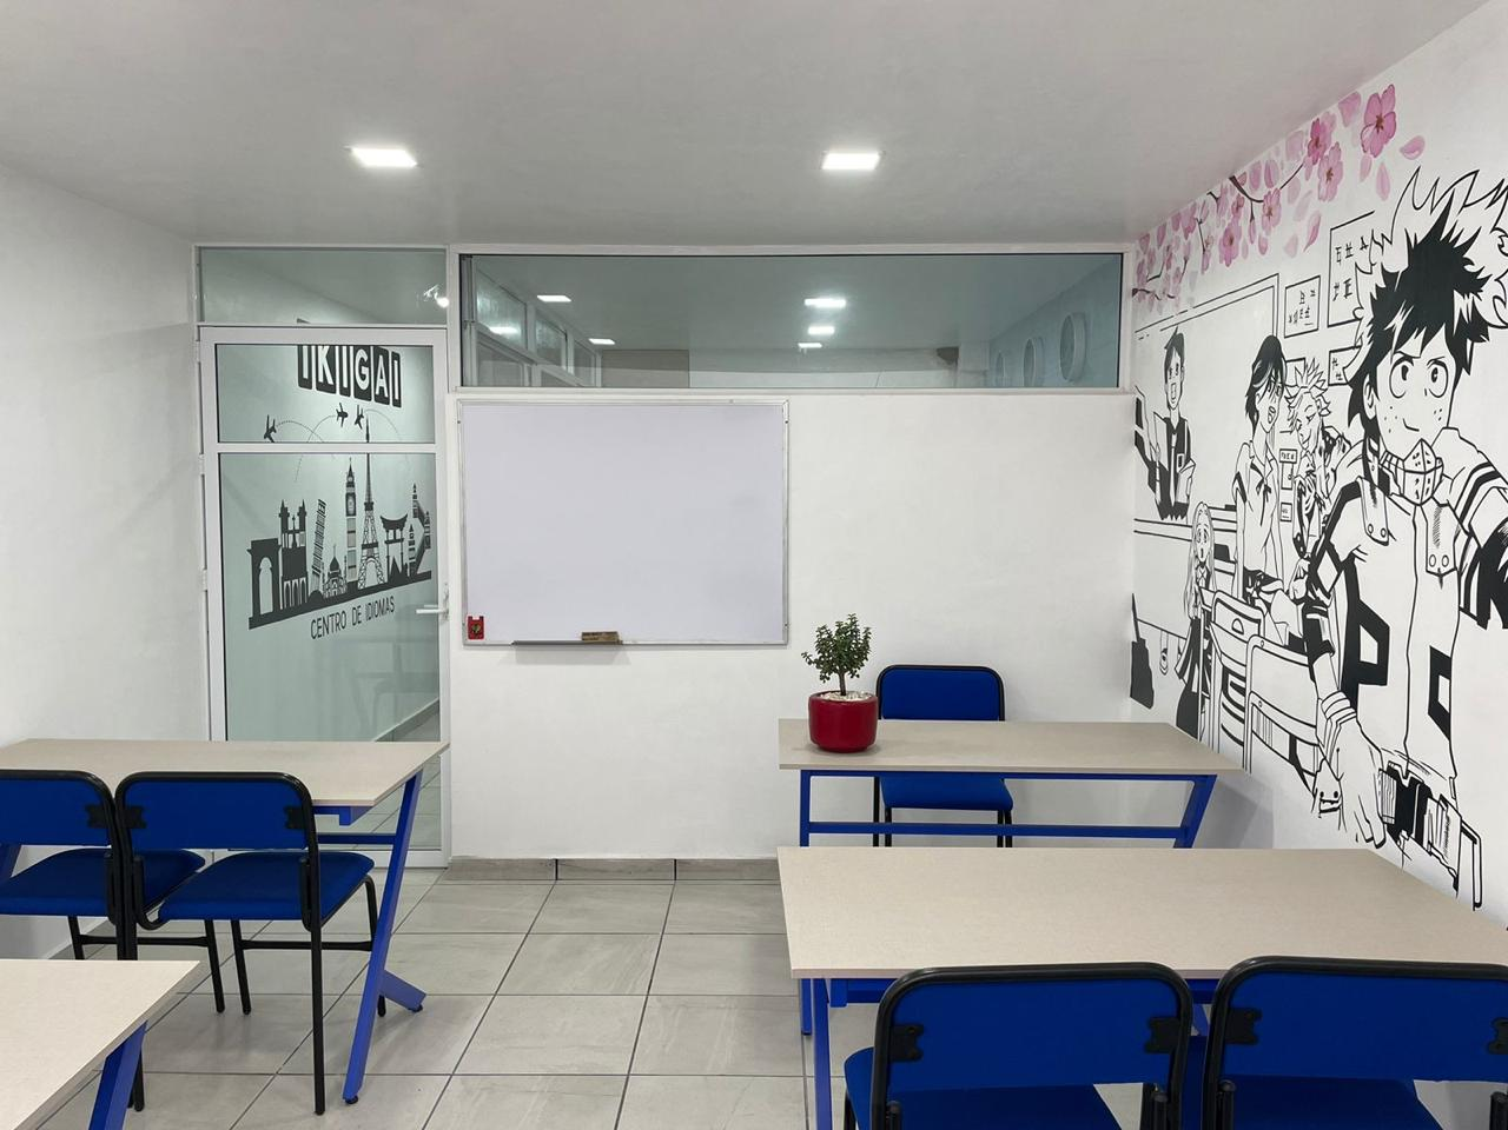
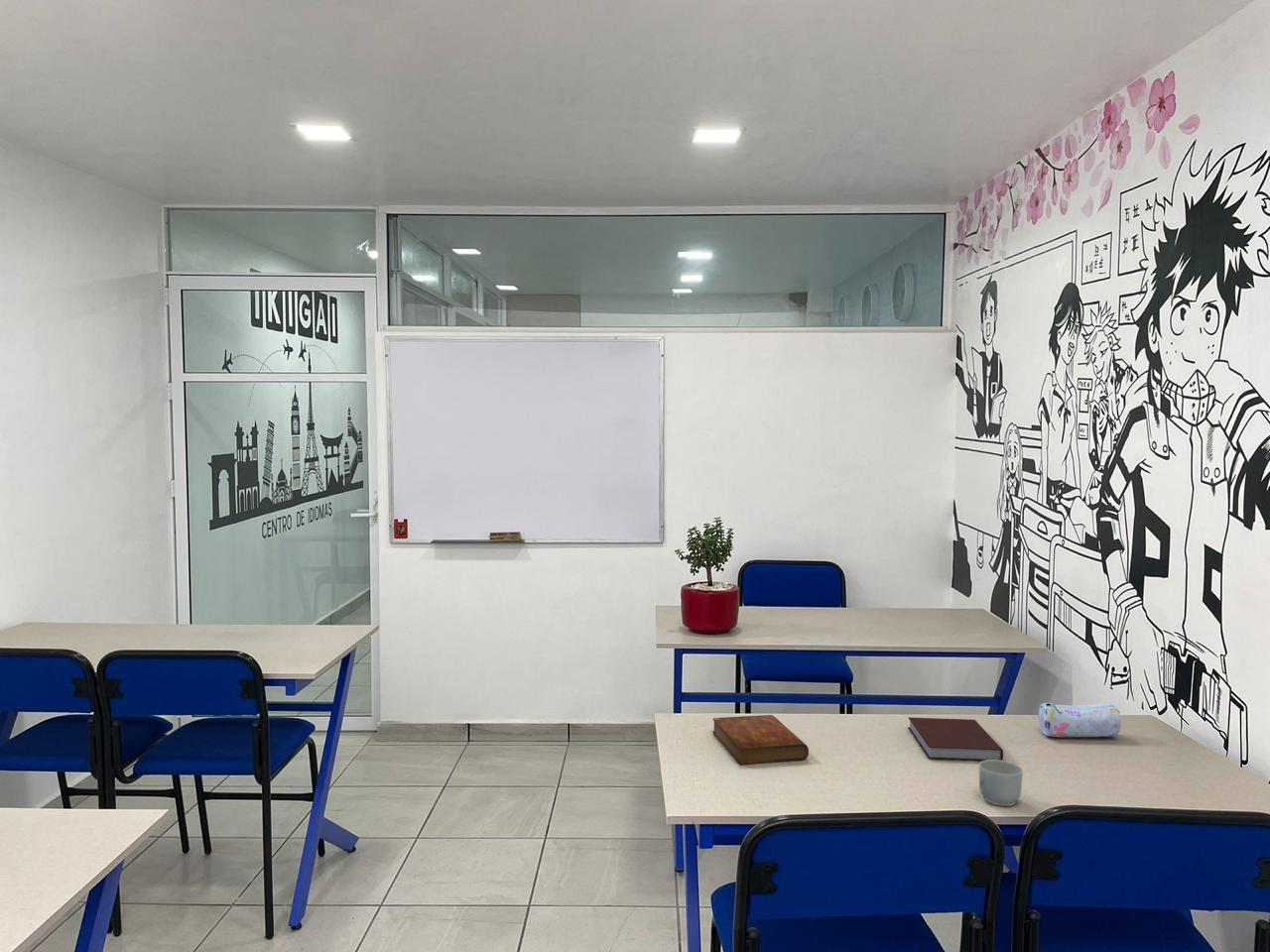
+ notebook (952, 738)
+ bible (758, 738)
+ pencil case (1079, 719)
+ mug (997, 780)
